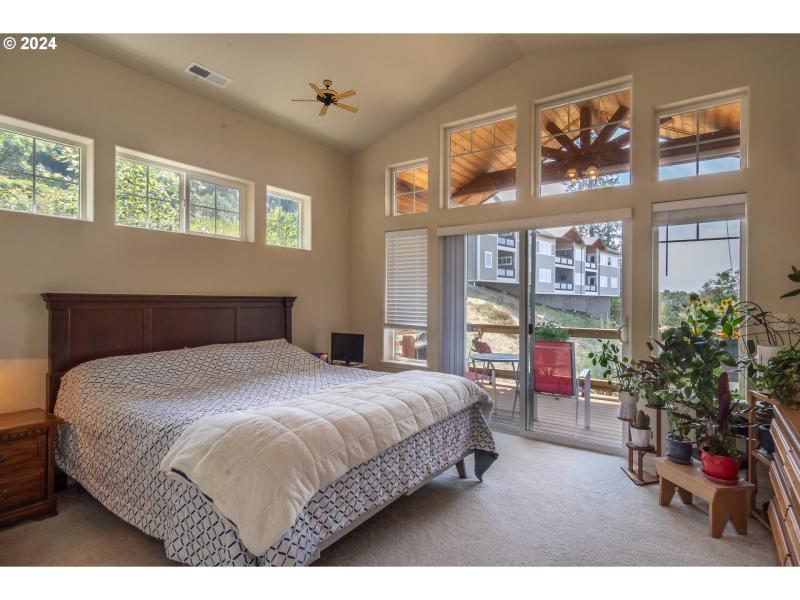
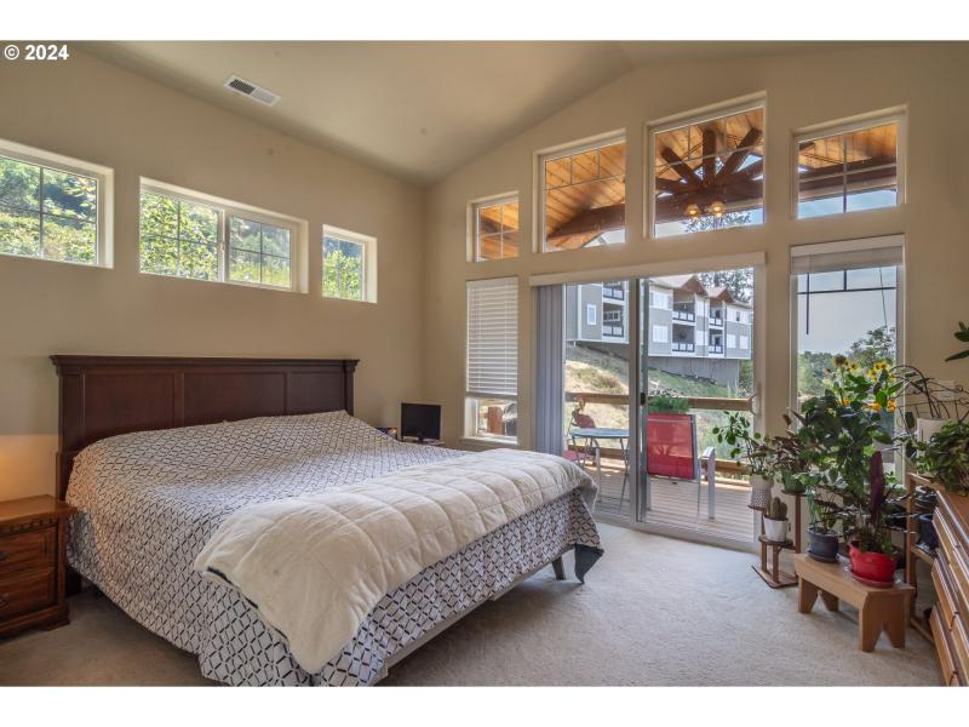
- ceiling fan (325, 100)
